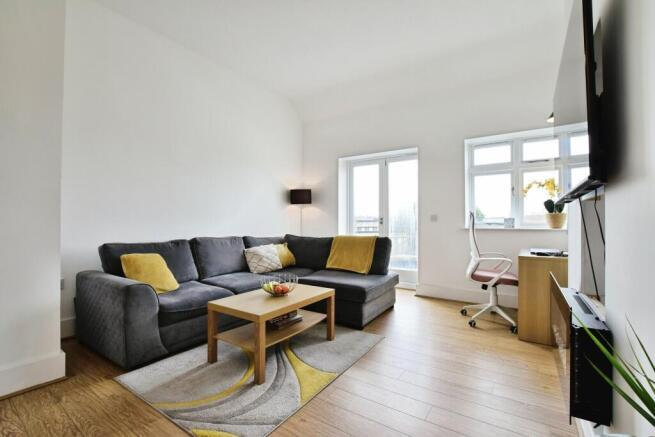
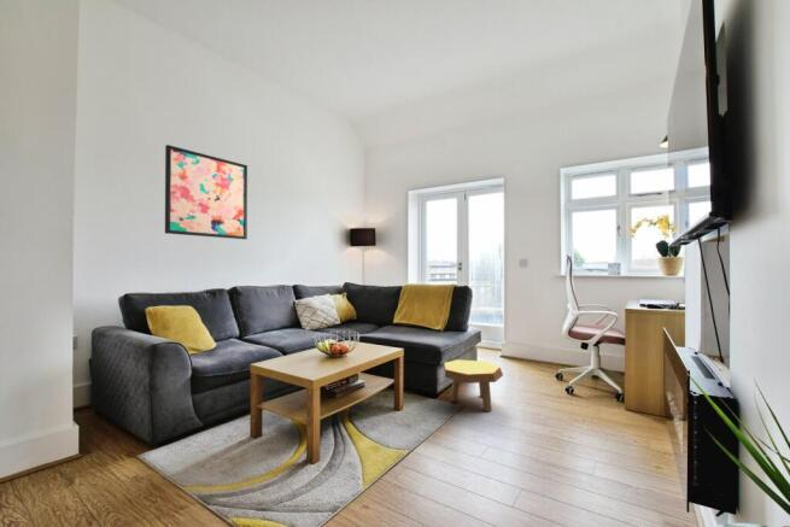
+ wall art (209, 195)
+ footstool (470, 382)
